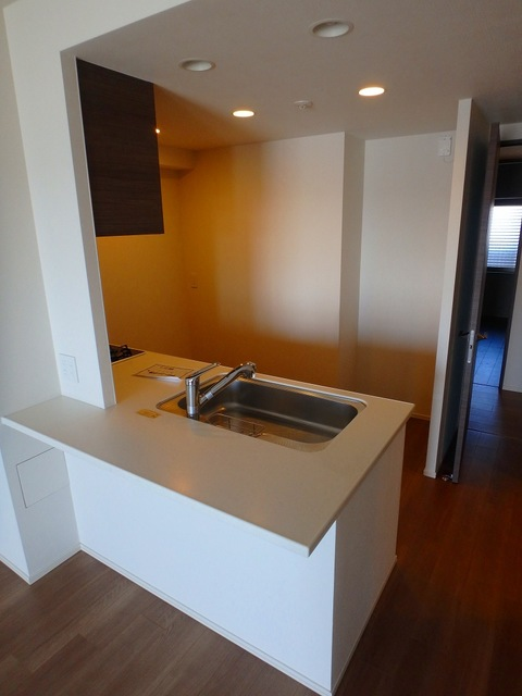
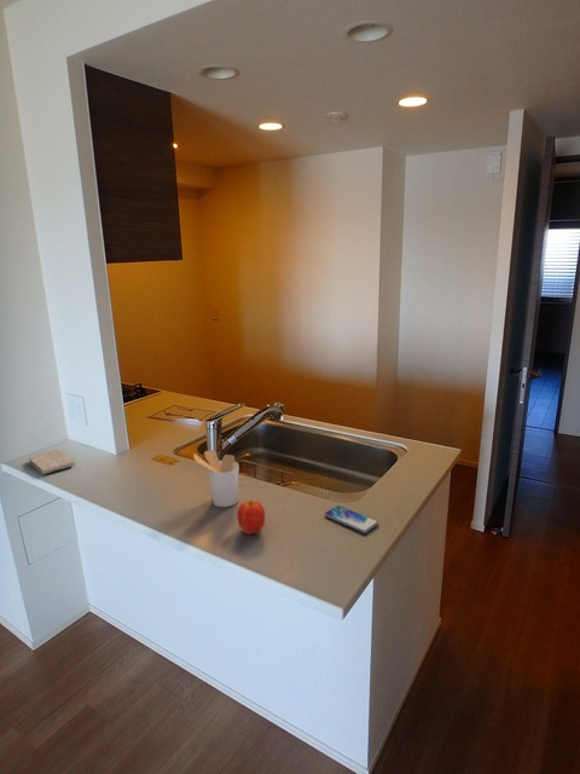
+ utensil holder (216, 476)
+ washcloth (50, 460)
+ apple (250, 515)
+ smartphone (350, 518)
